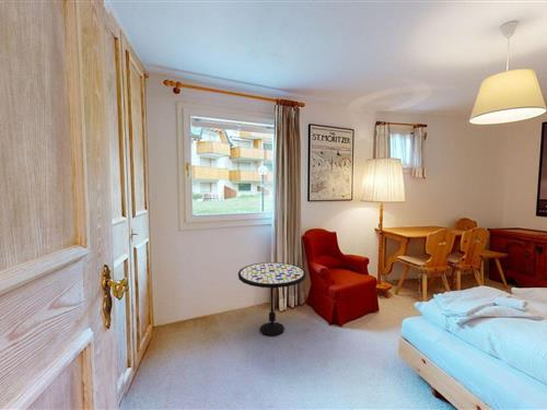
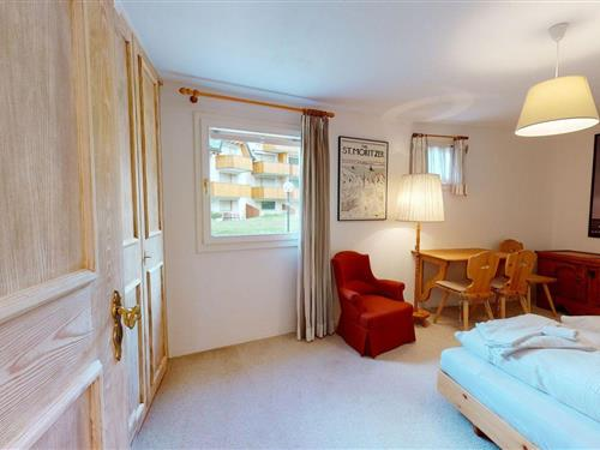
- side table (271, 301)
